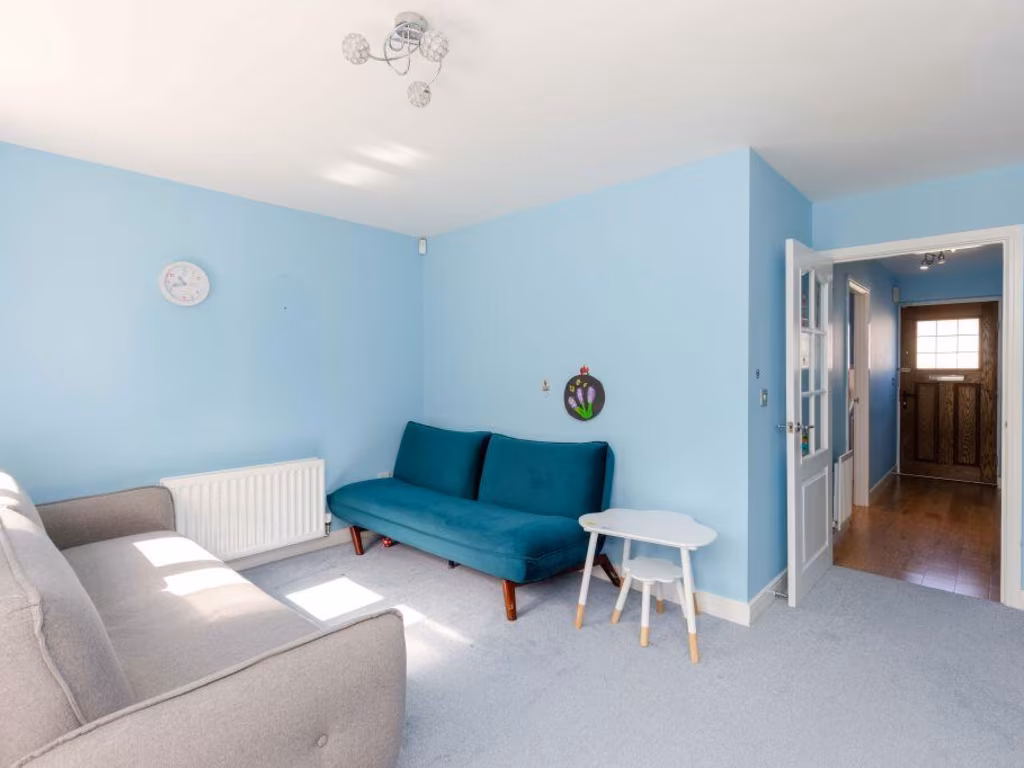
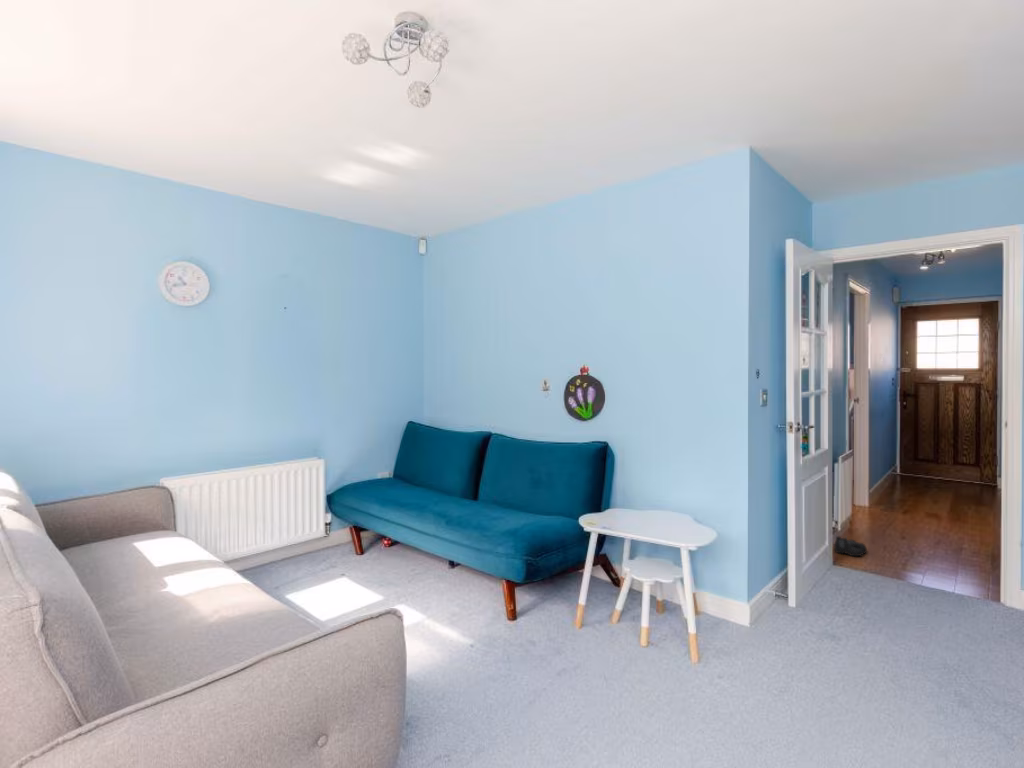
+ boots (850, 542)
